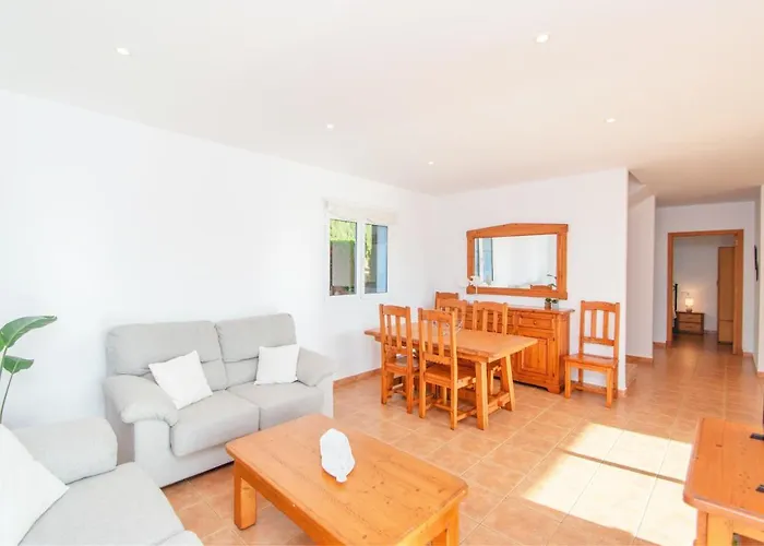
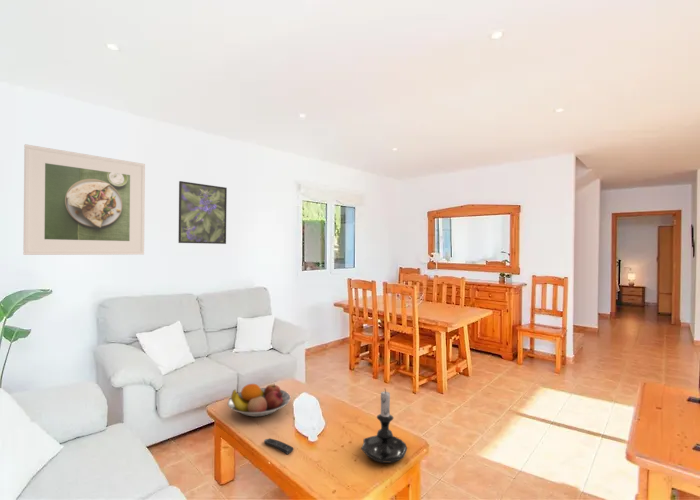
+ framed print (90, 204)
+ fruit bowl (259, 396)
+ candle holder (383, 421)
+ remote control (277, 445)
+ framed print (203, 214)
